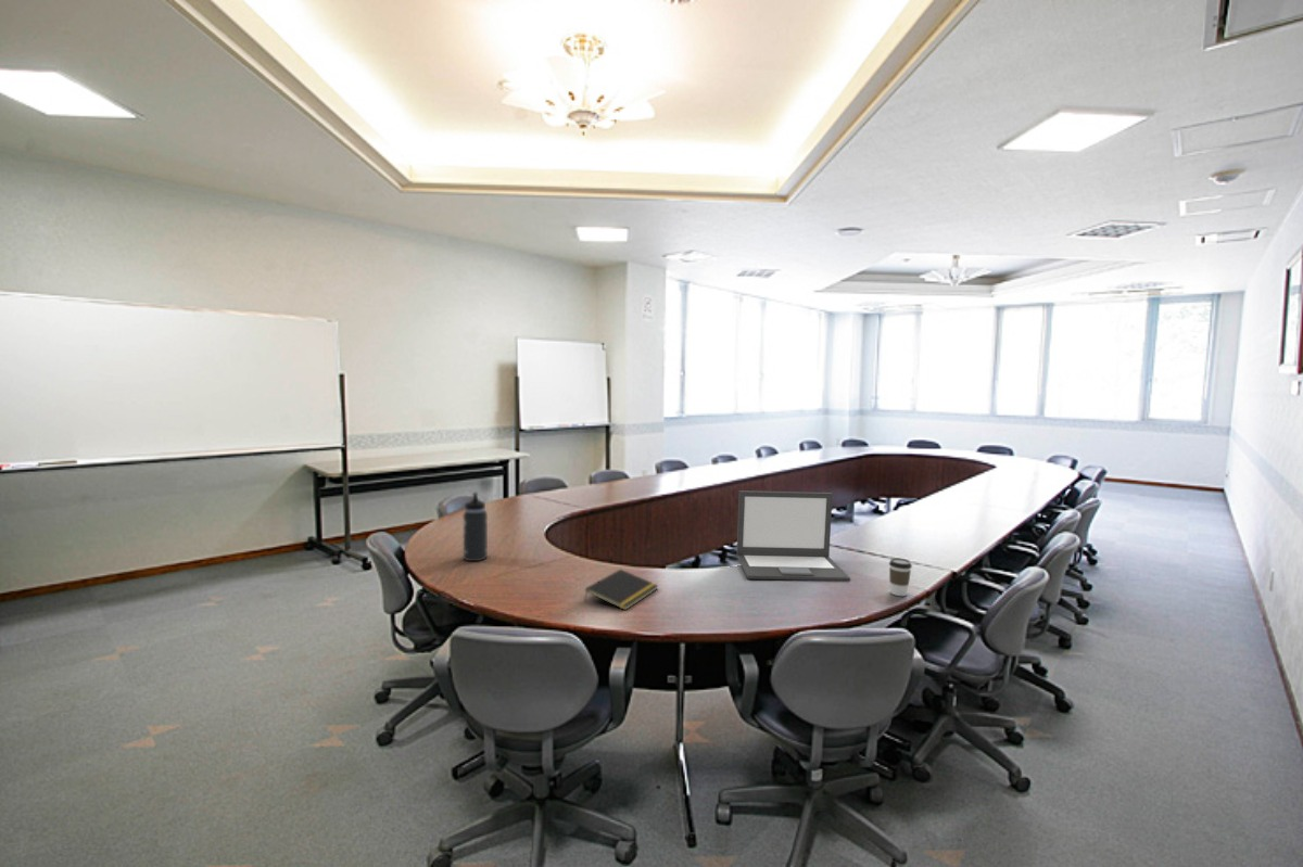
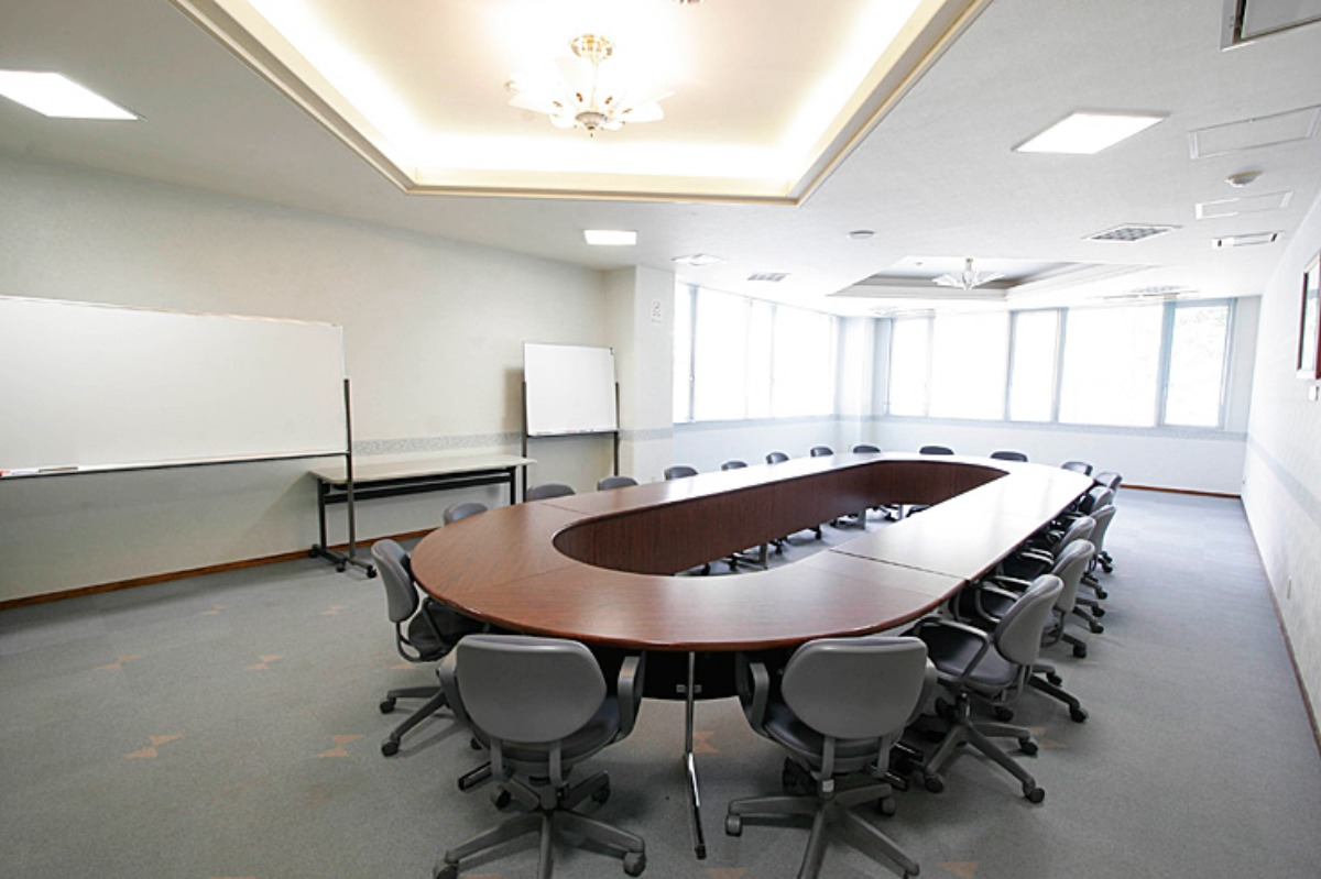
- thermos bottle (475, 524)
- coffee cup (899, 576)
- laptop (792, 533)
- notepad (622, 588)
